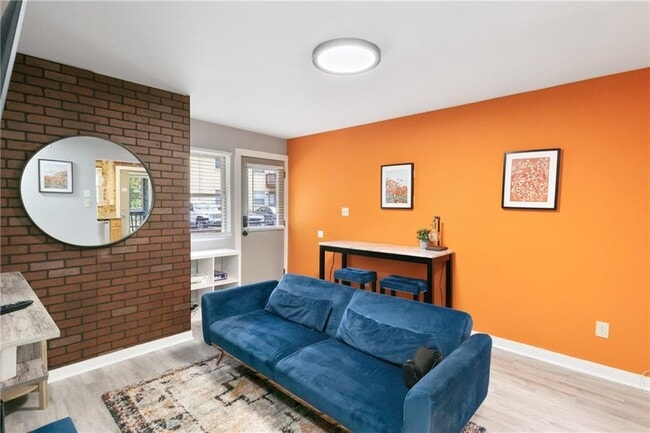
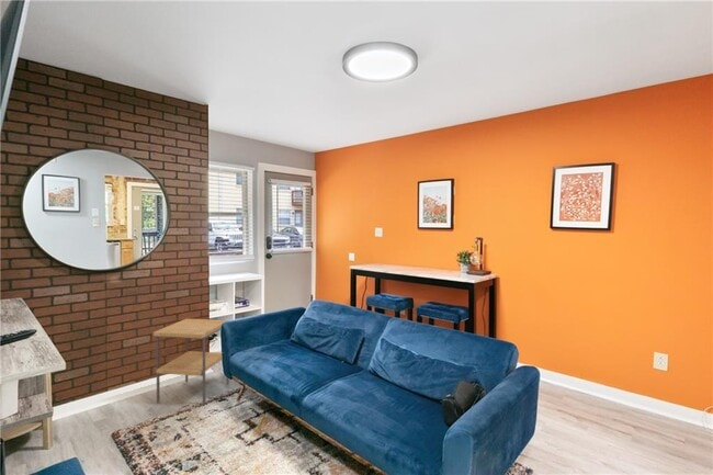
+ side table (193, 360)
